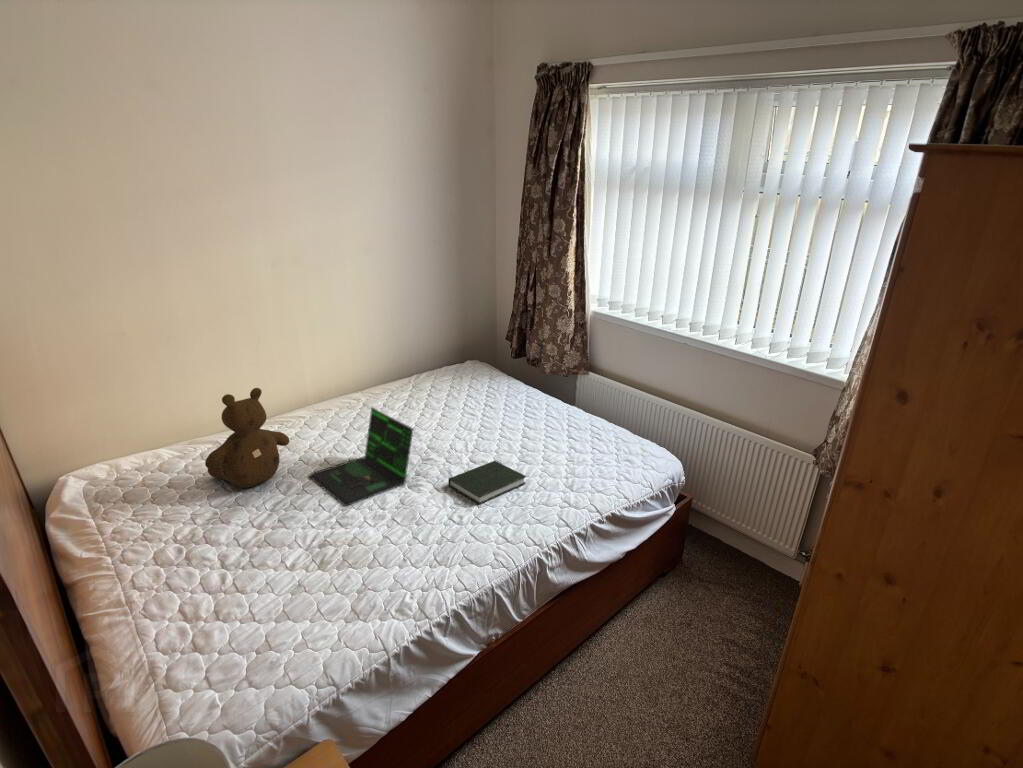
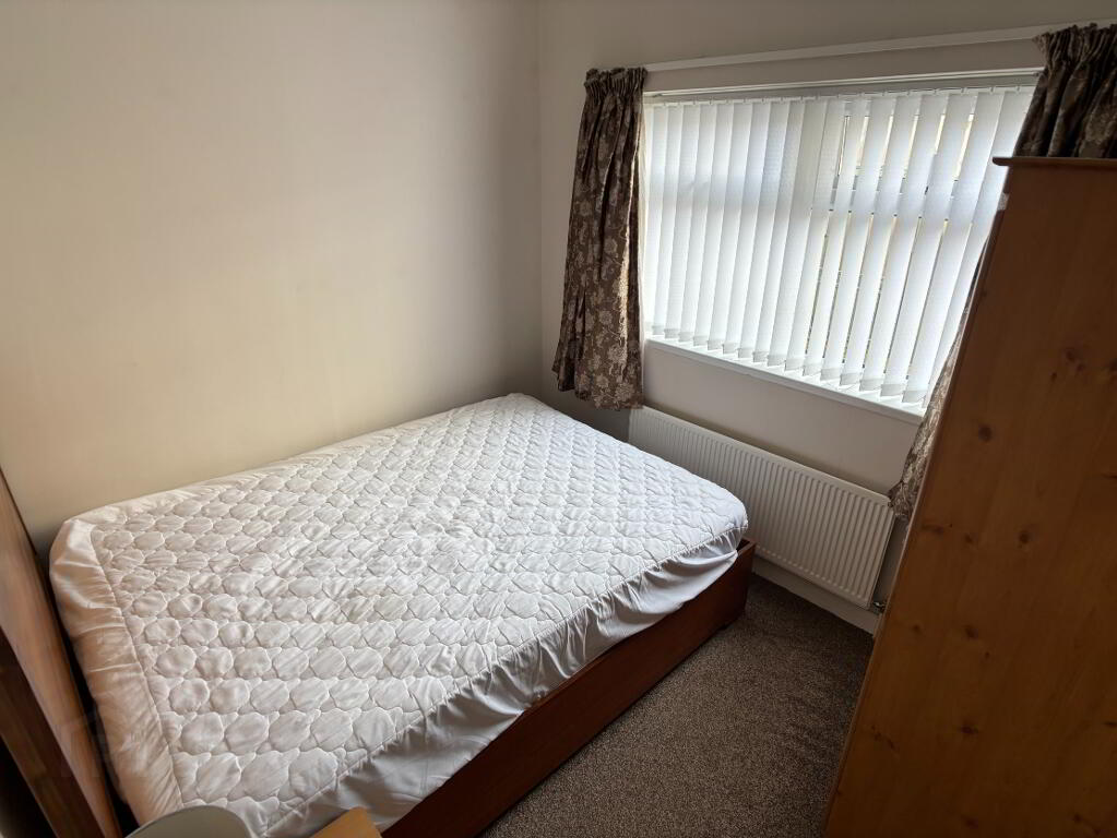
- book (487, 481)
- laptop (365, 456)
- teddy bear (240, 434)
